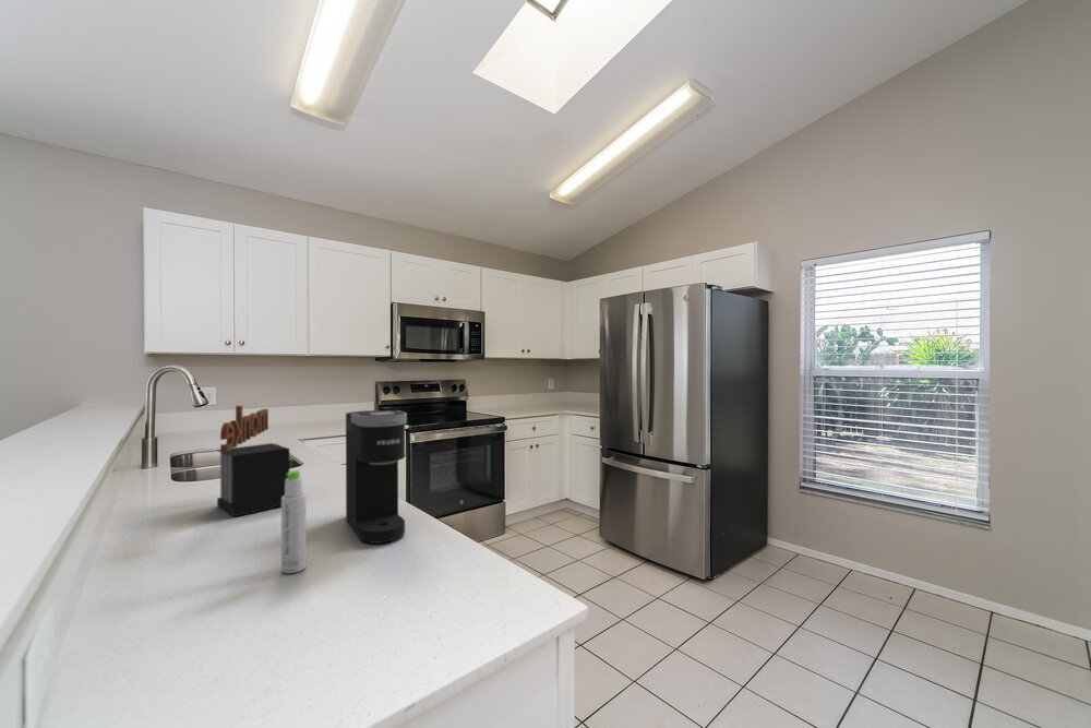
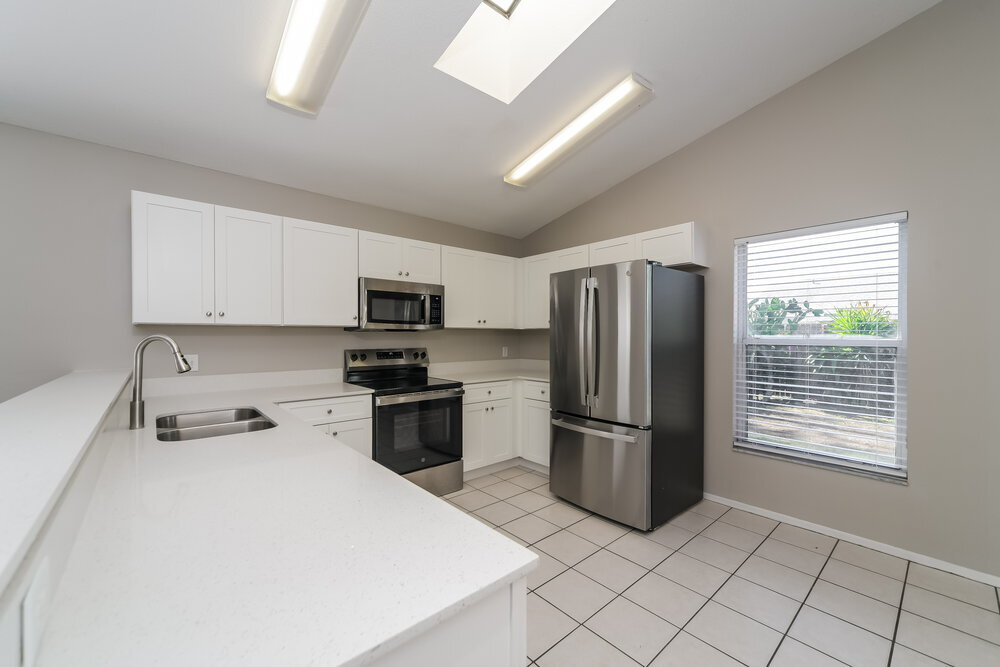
- knife block (248, 455)
- bottle (293, 520)
- coffee maker (374, 468)
